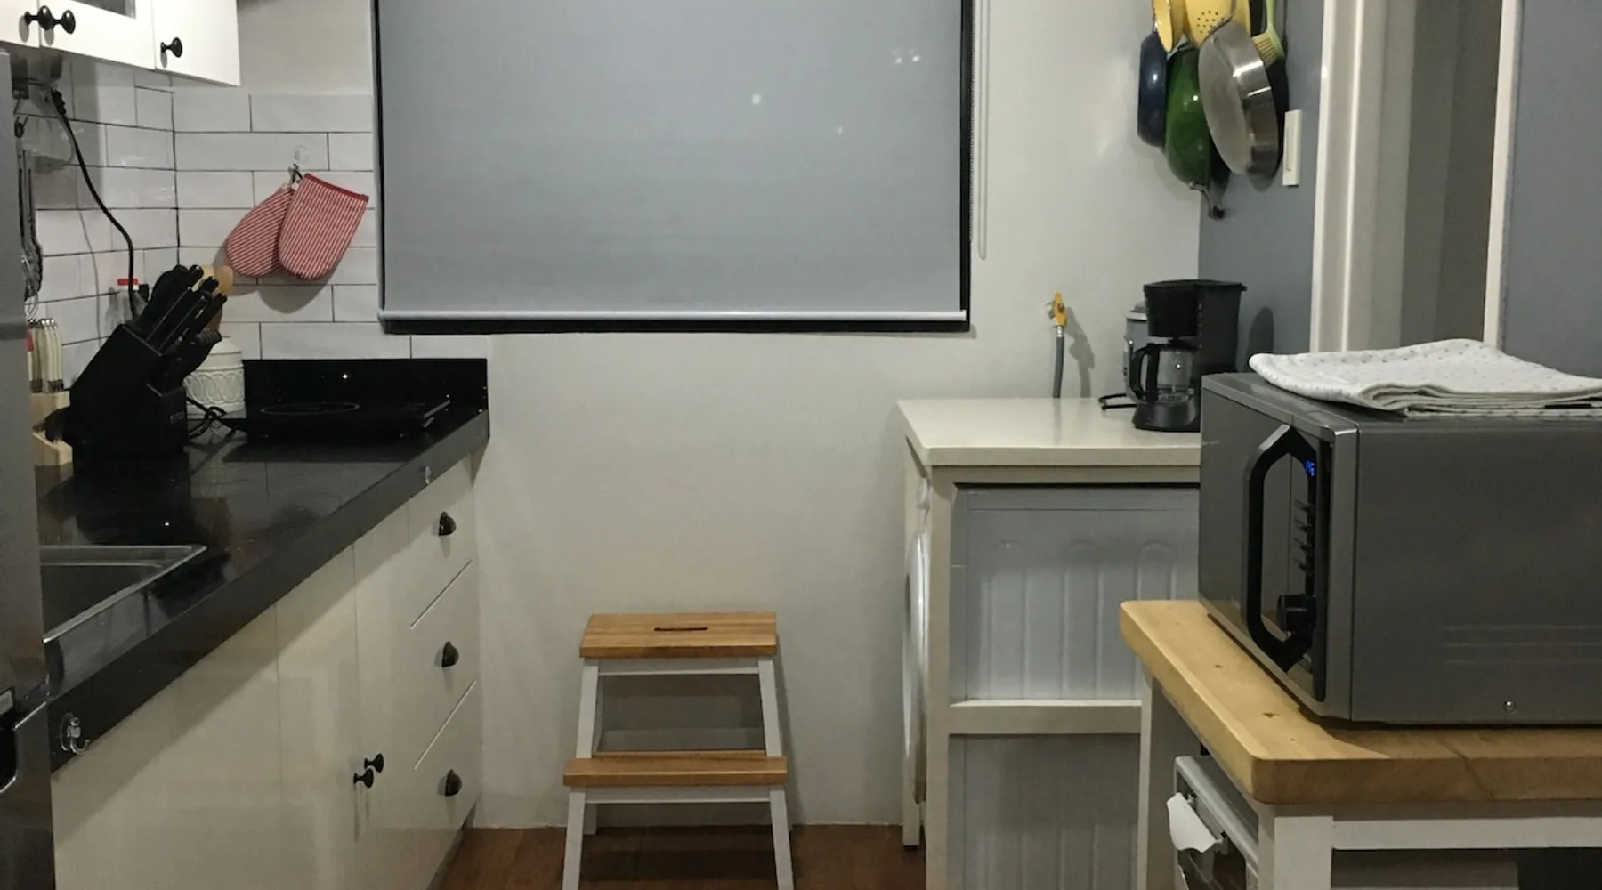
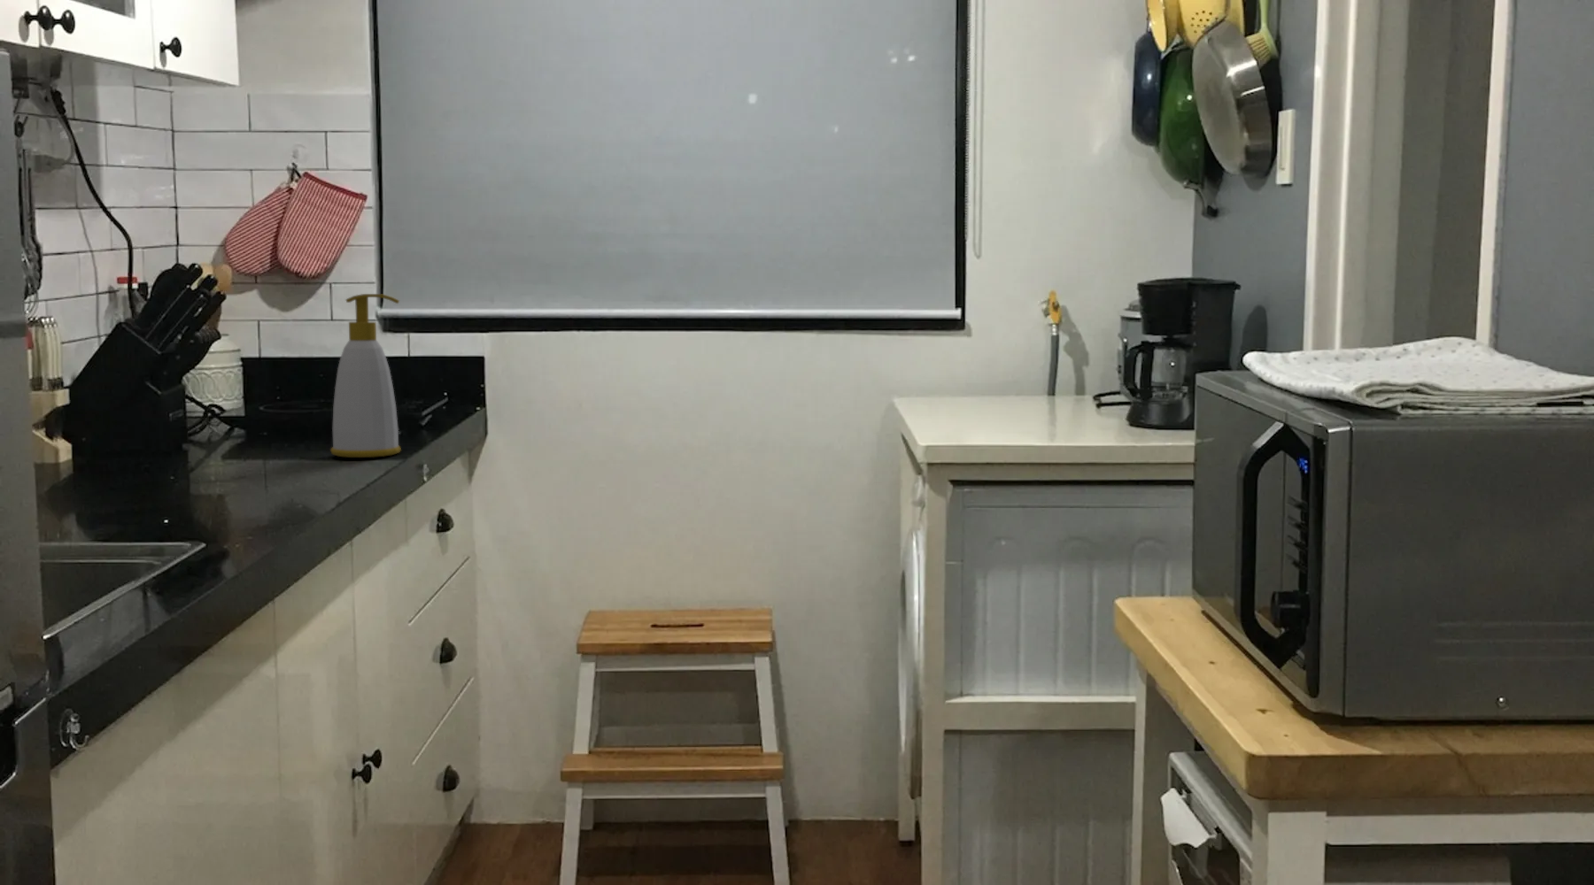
+ soap bottle (364, 374)
